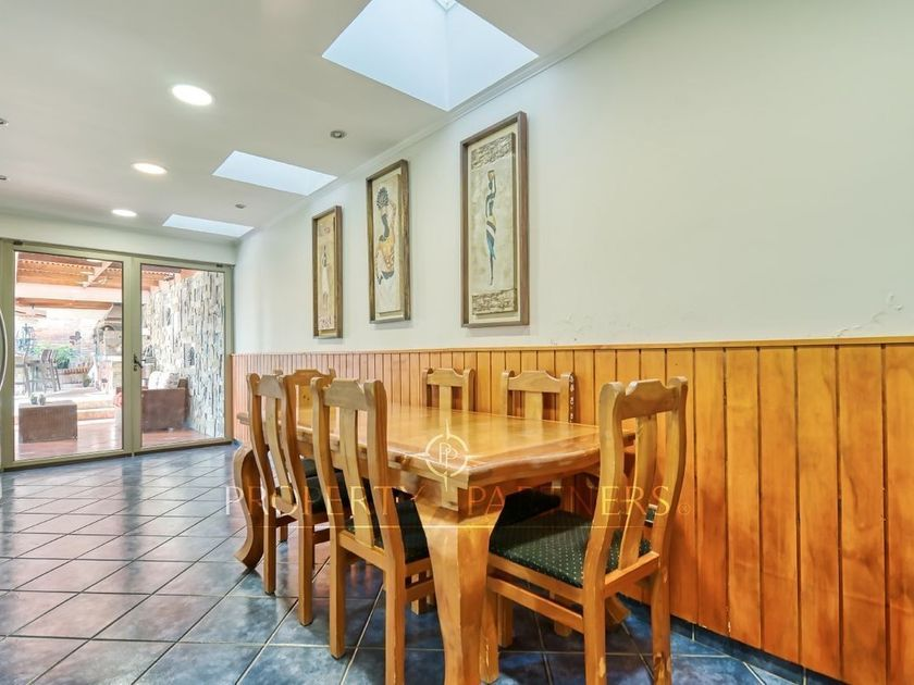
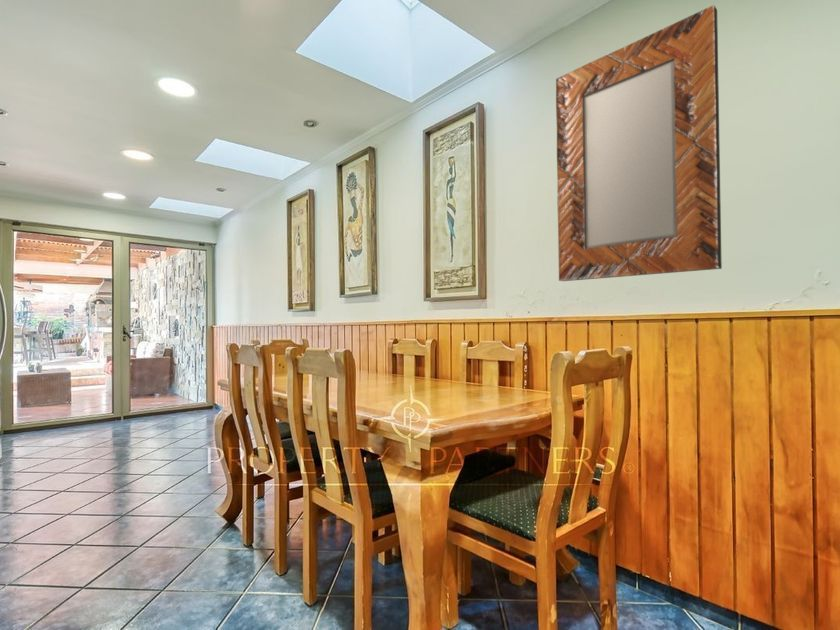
+ home mirror (628, 161)
